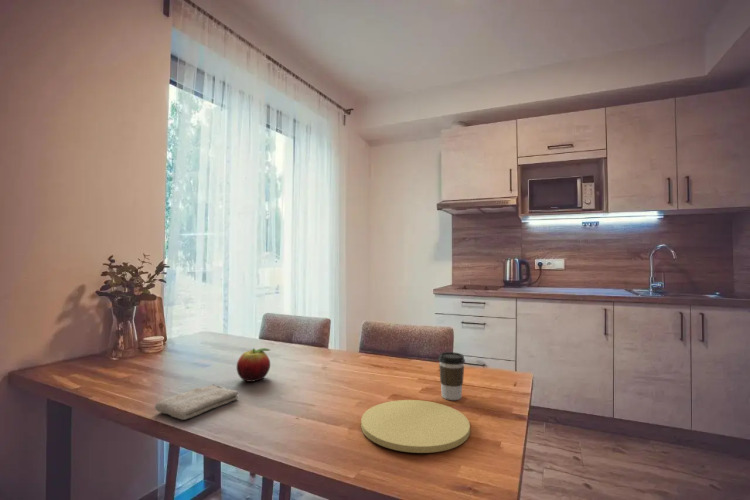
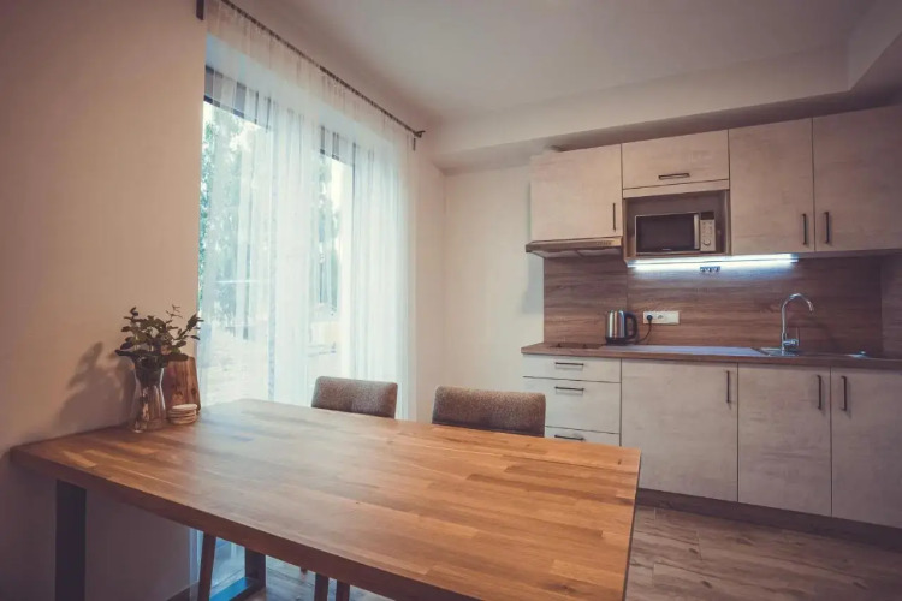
- fruit (253, 363)
- plate (410, 420)
- coffee cup (451, 375)
- washcloth (199, 400)
